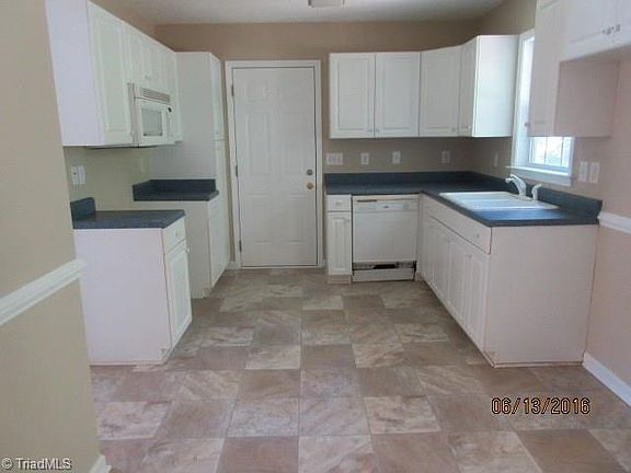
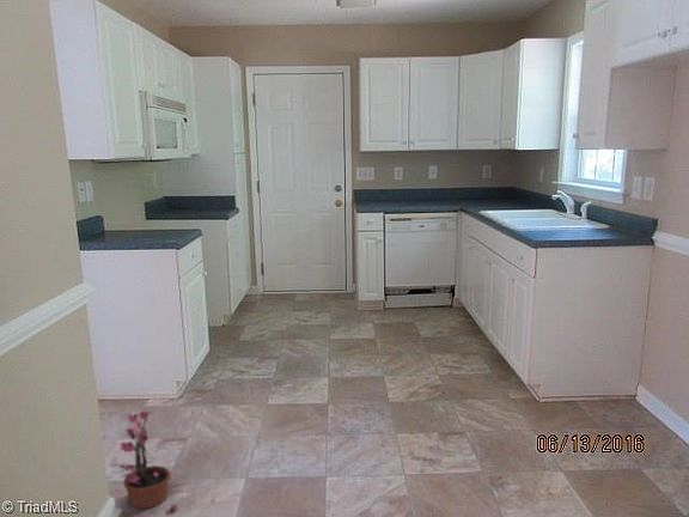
+ potted plant (146, 460)
